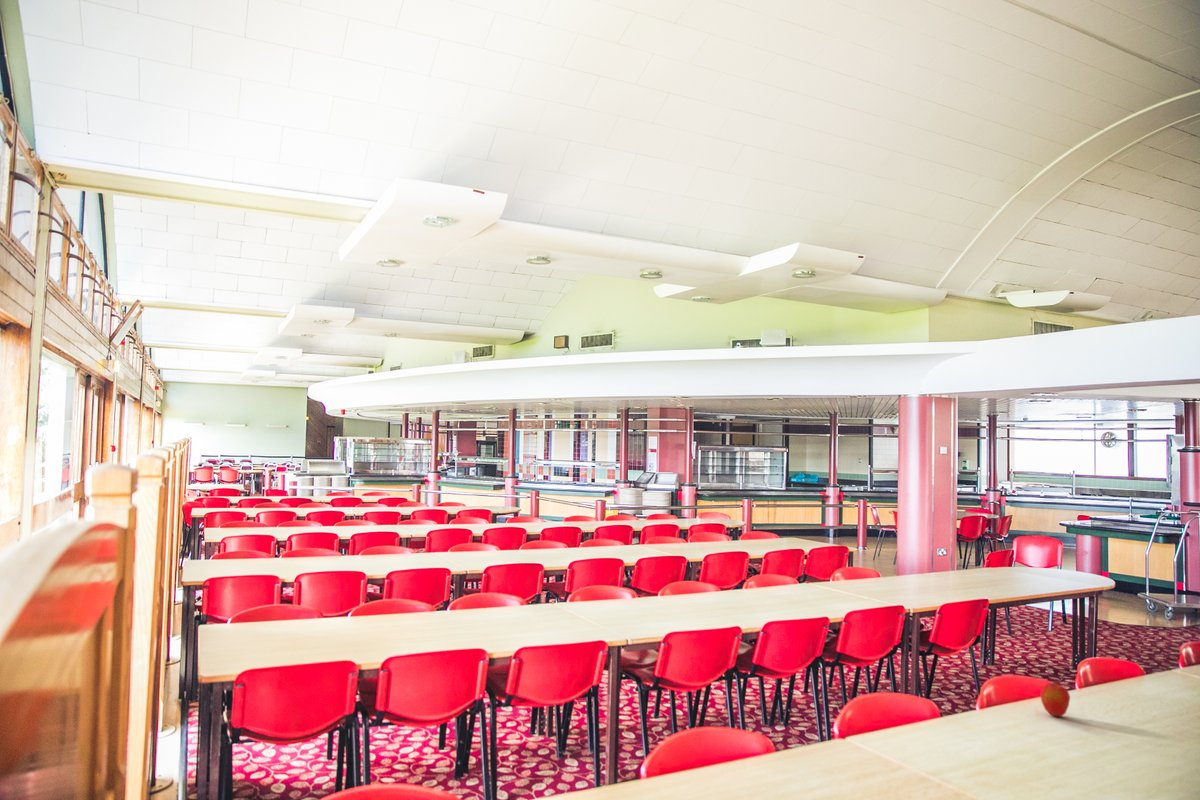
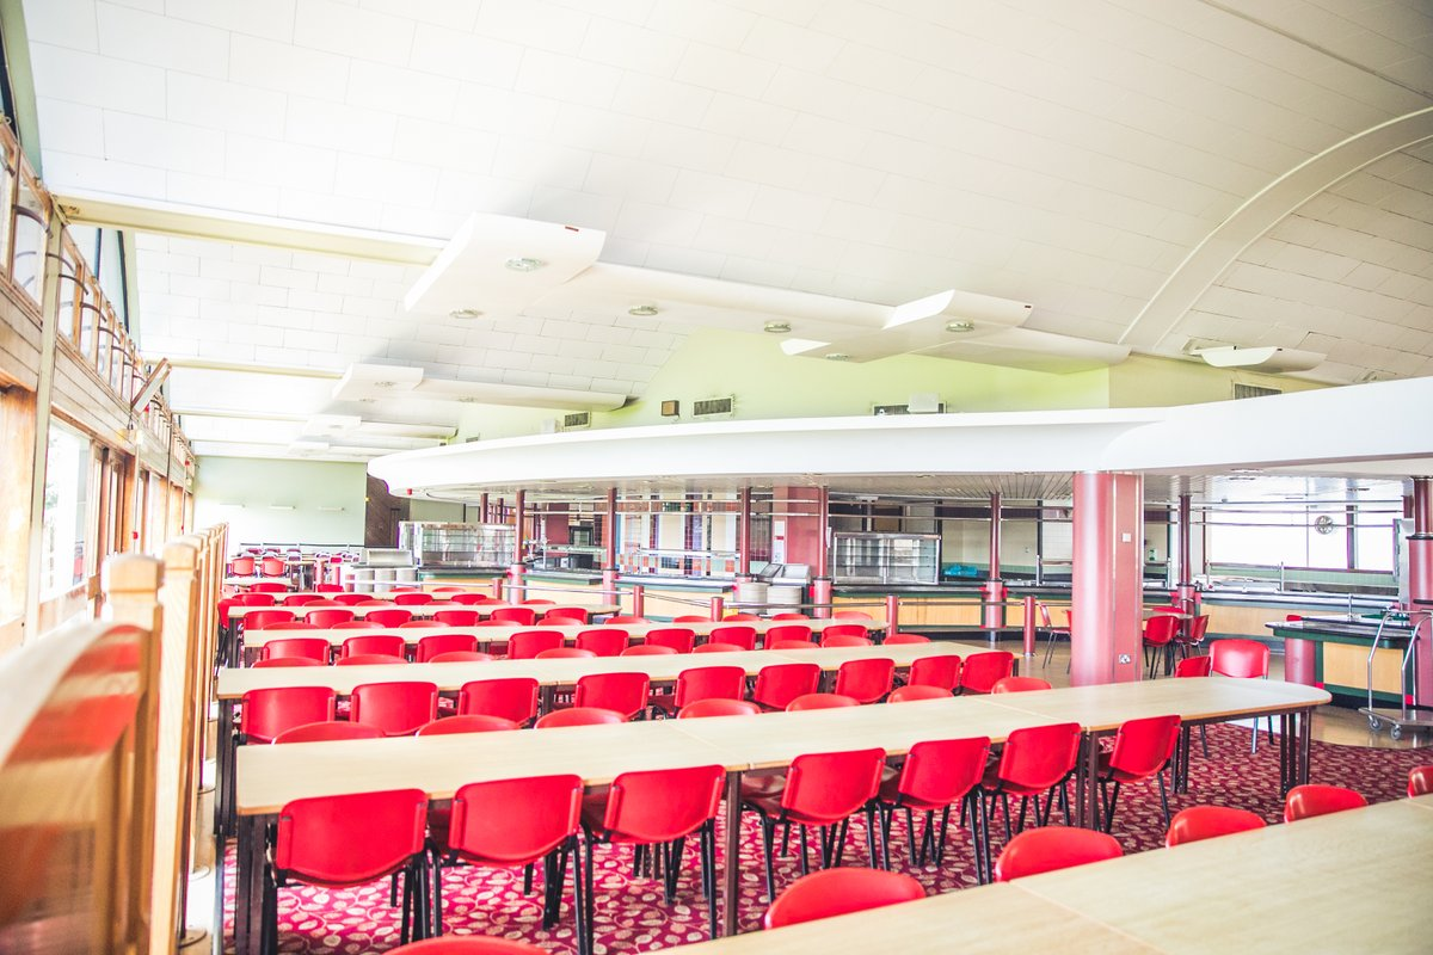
- apple (1055, 699)
